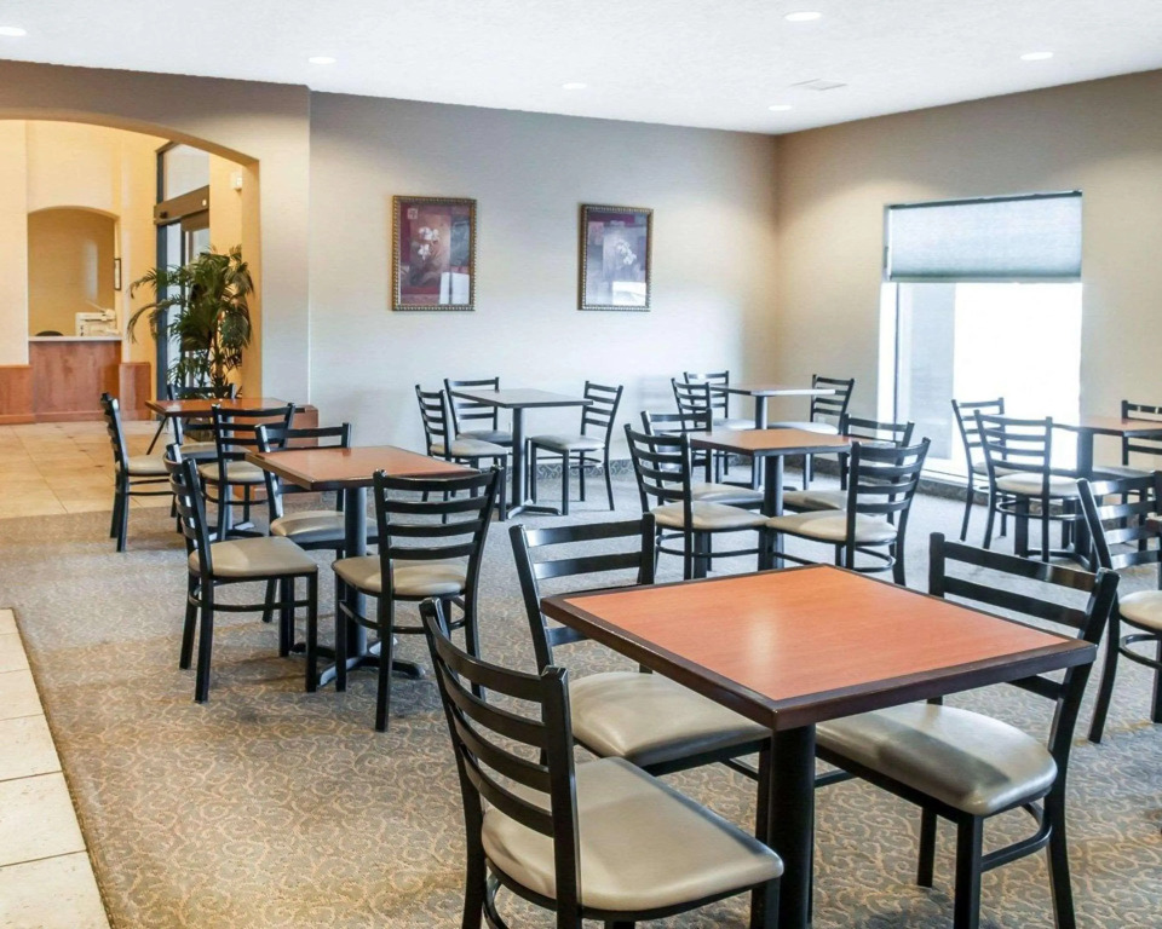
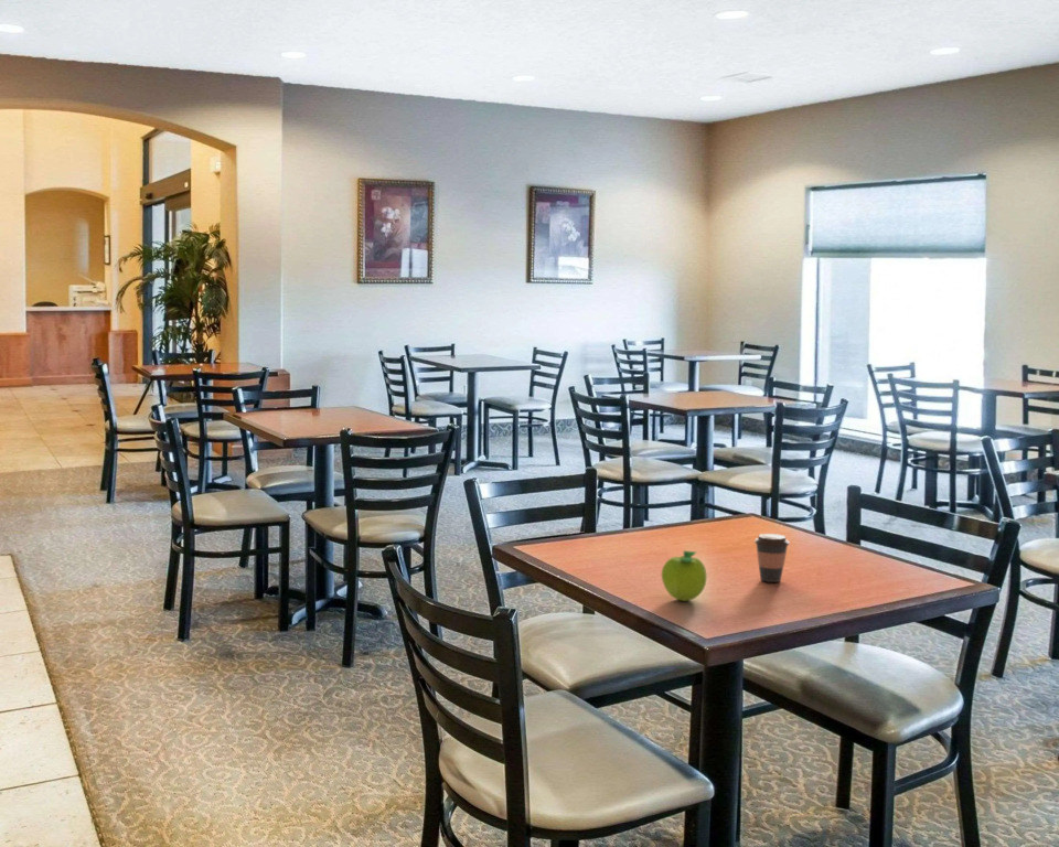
+ coffee cup (771, 558)
+ fruit (684, 576)
